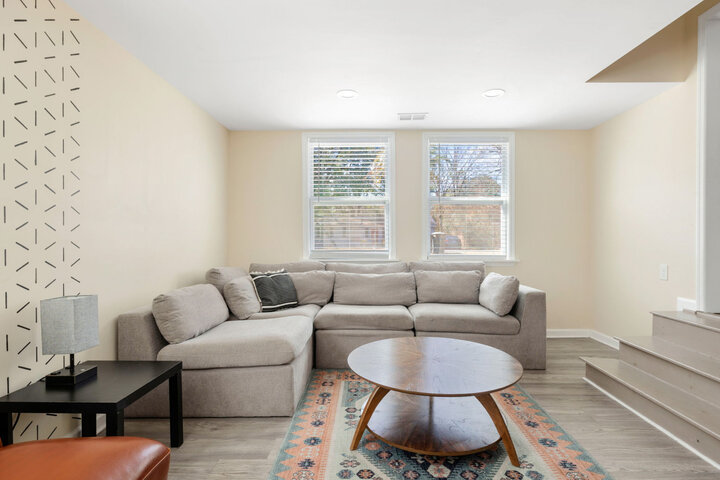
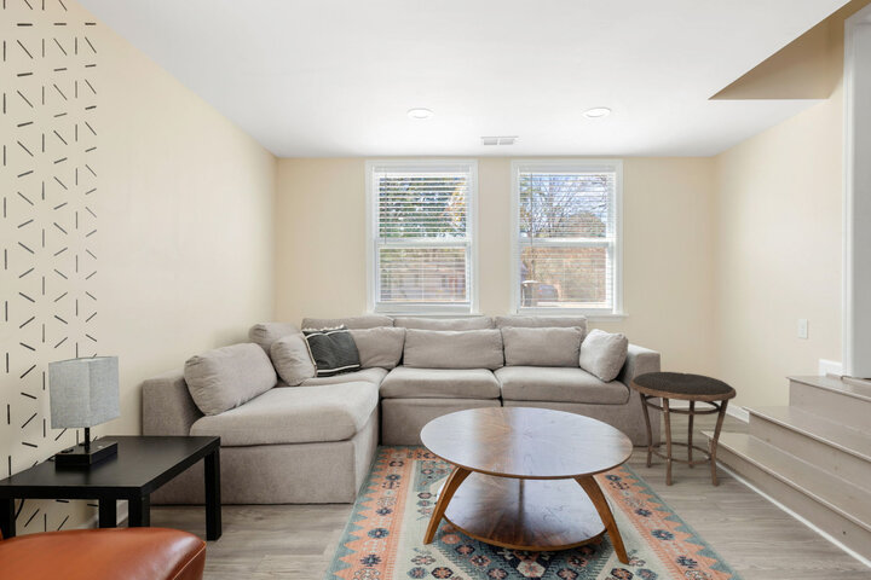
+ side table (688, 427)
